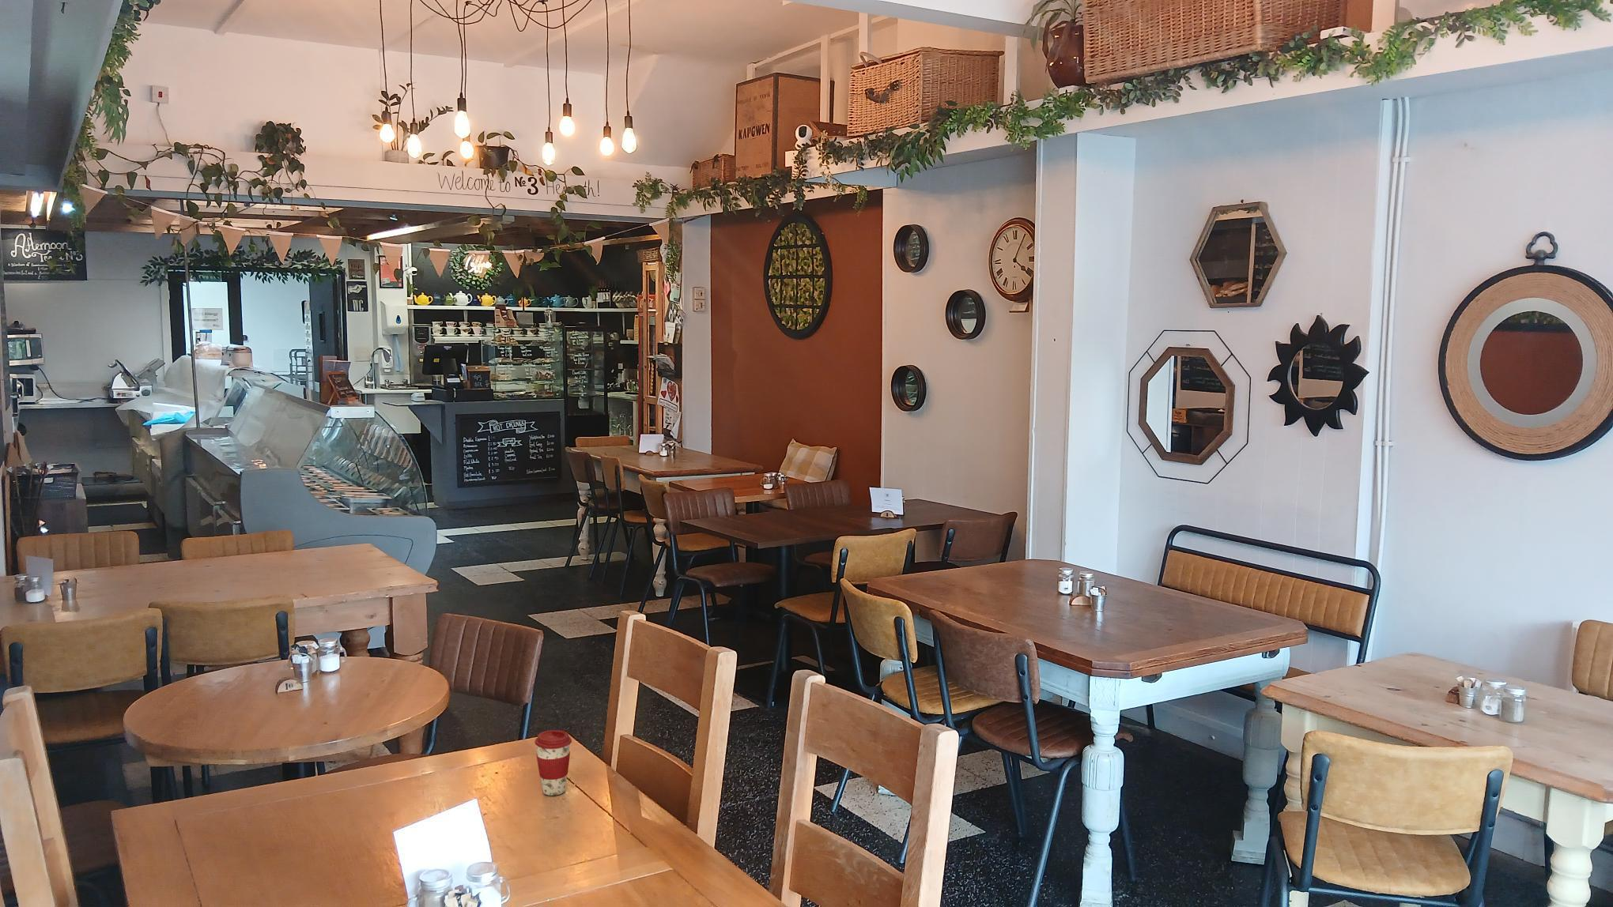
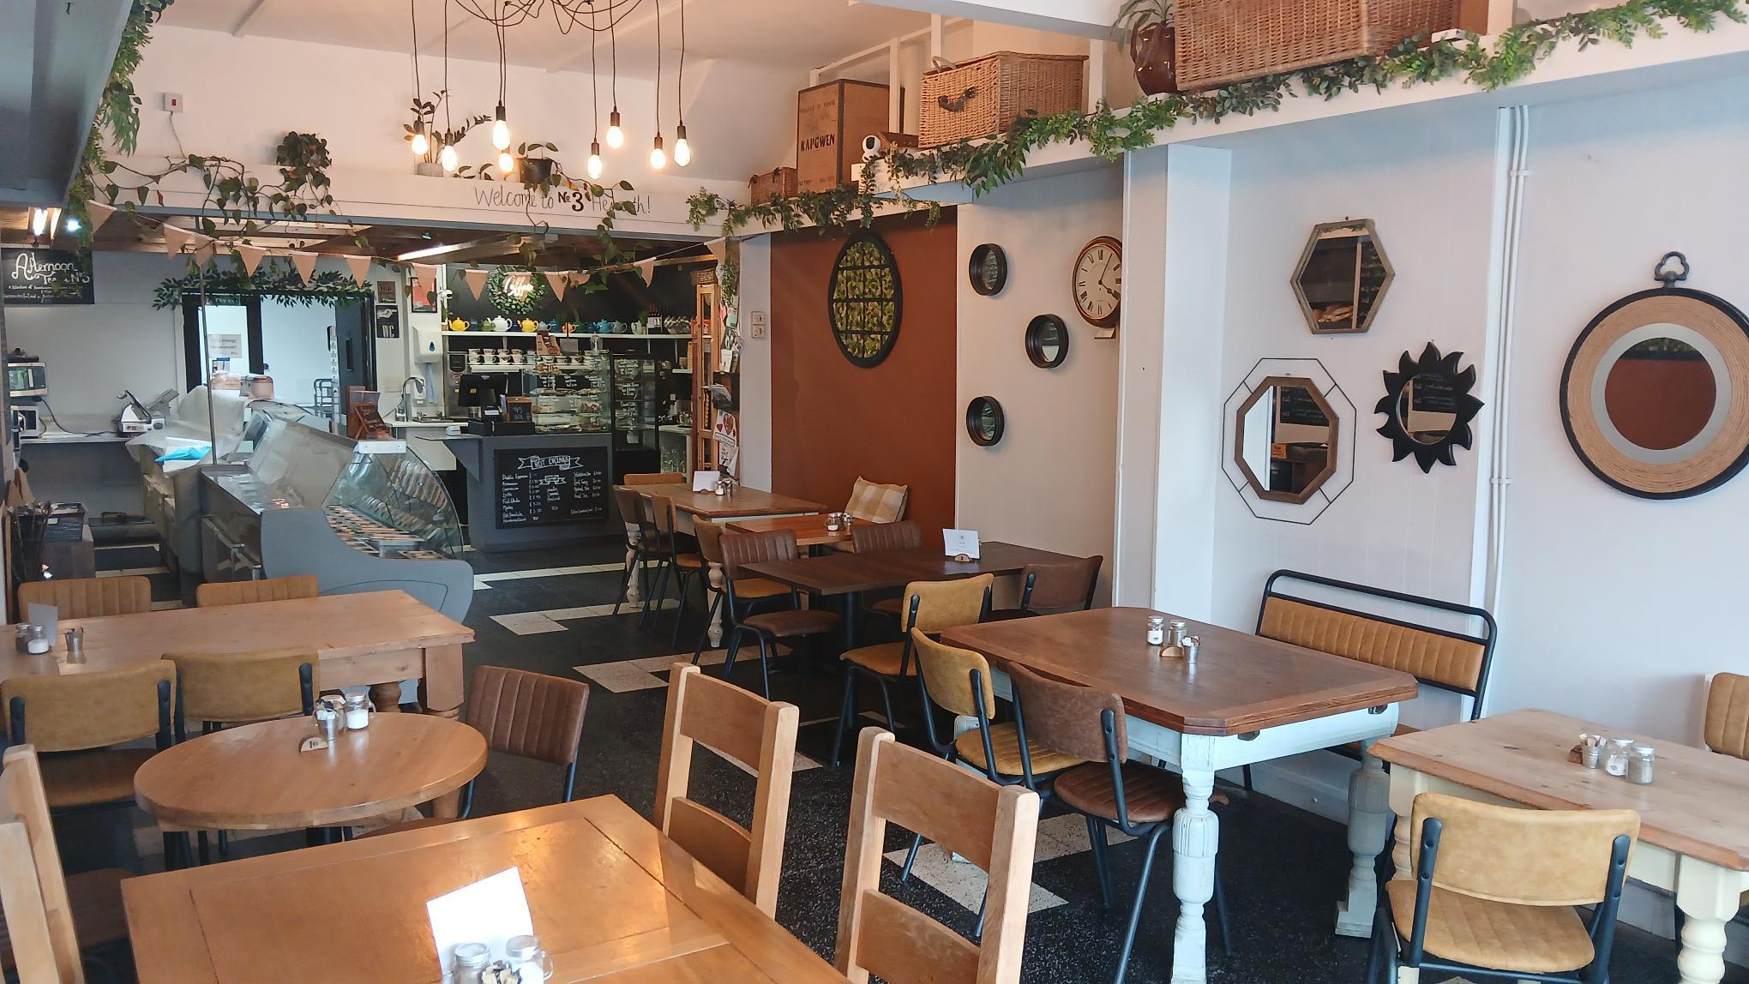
- coffee cup (554, 762)
